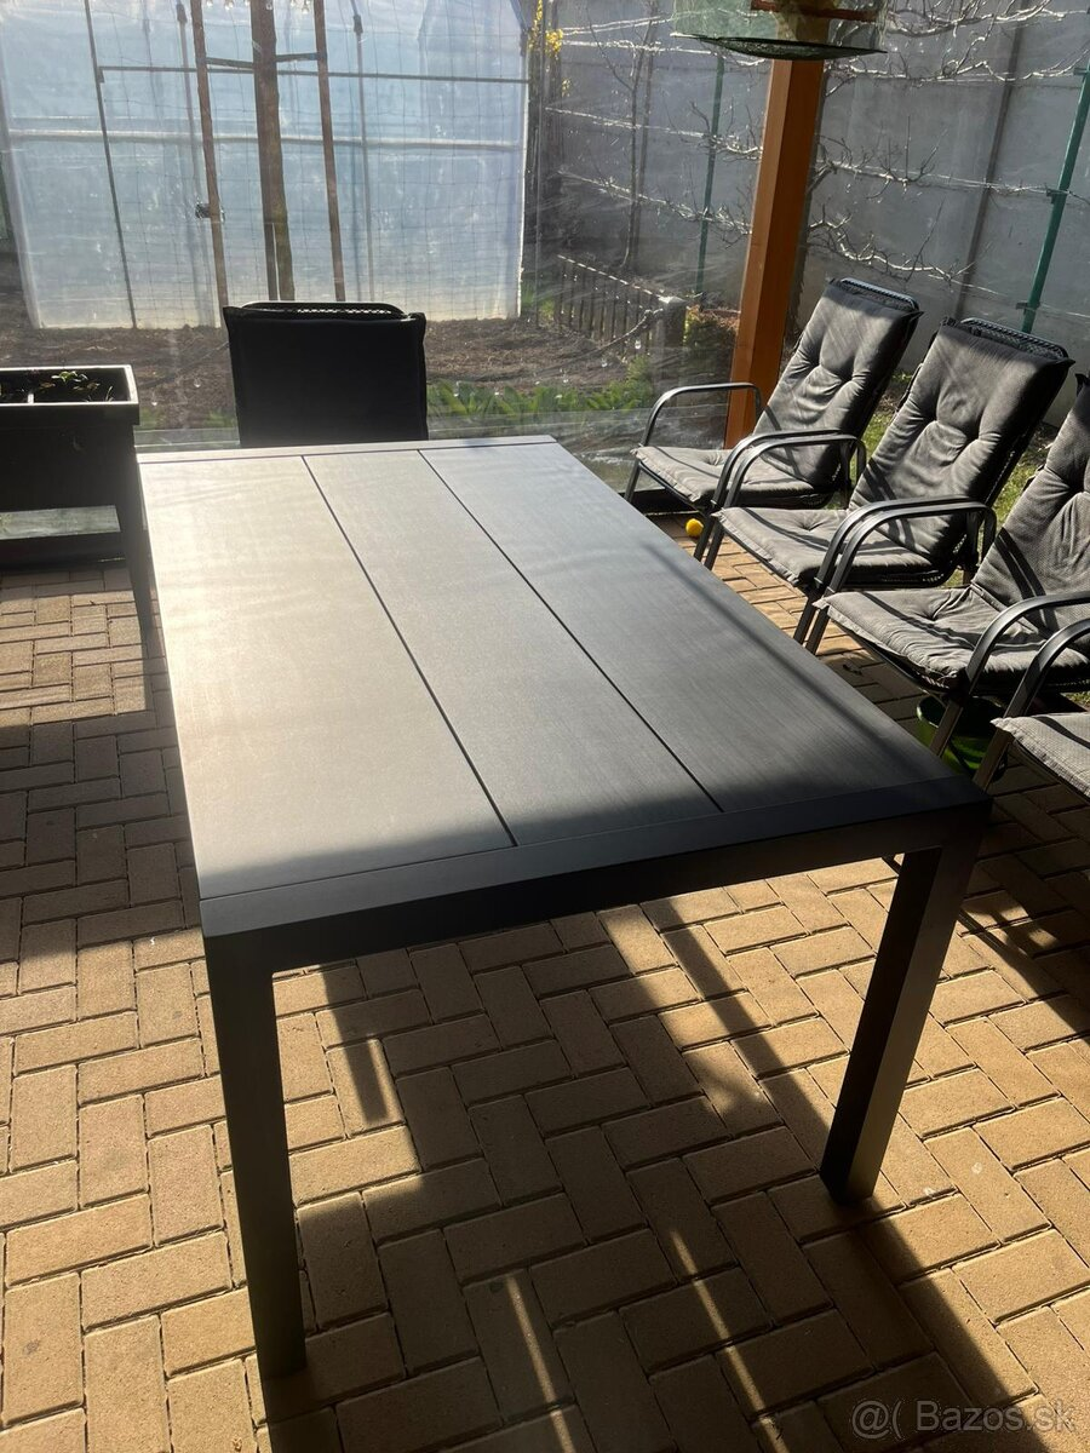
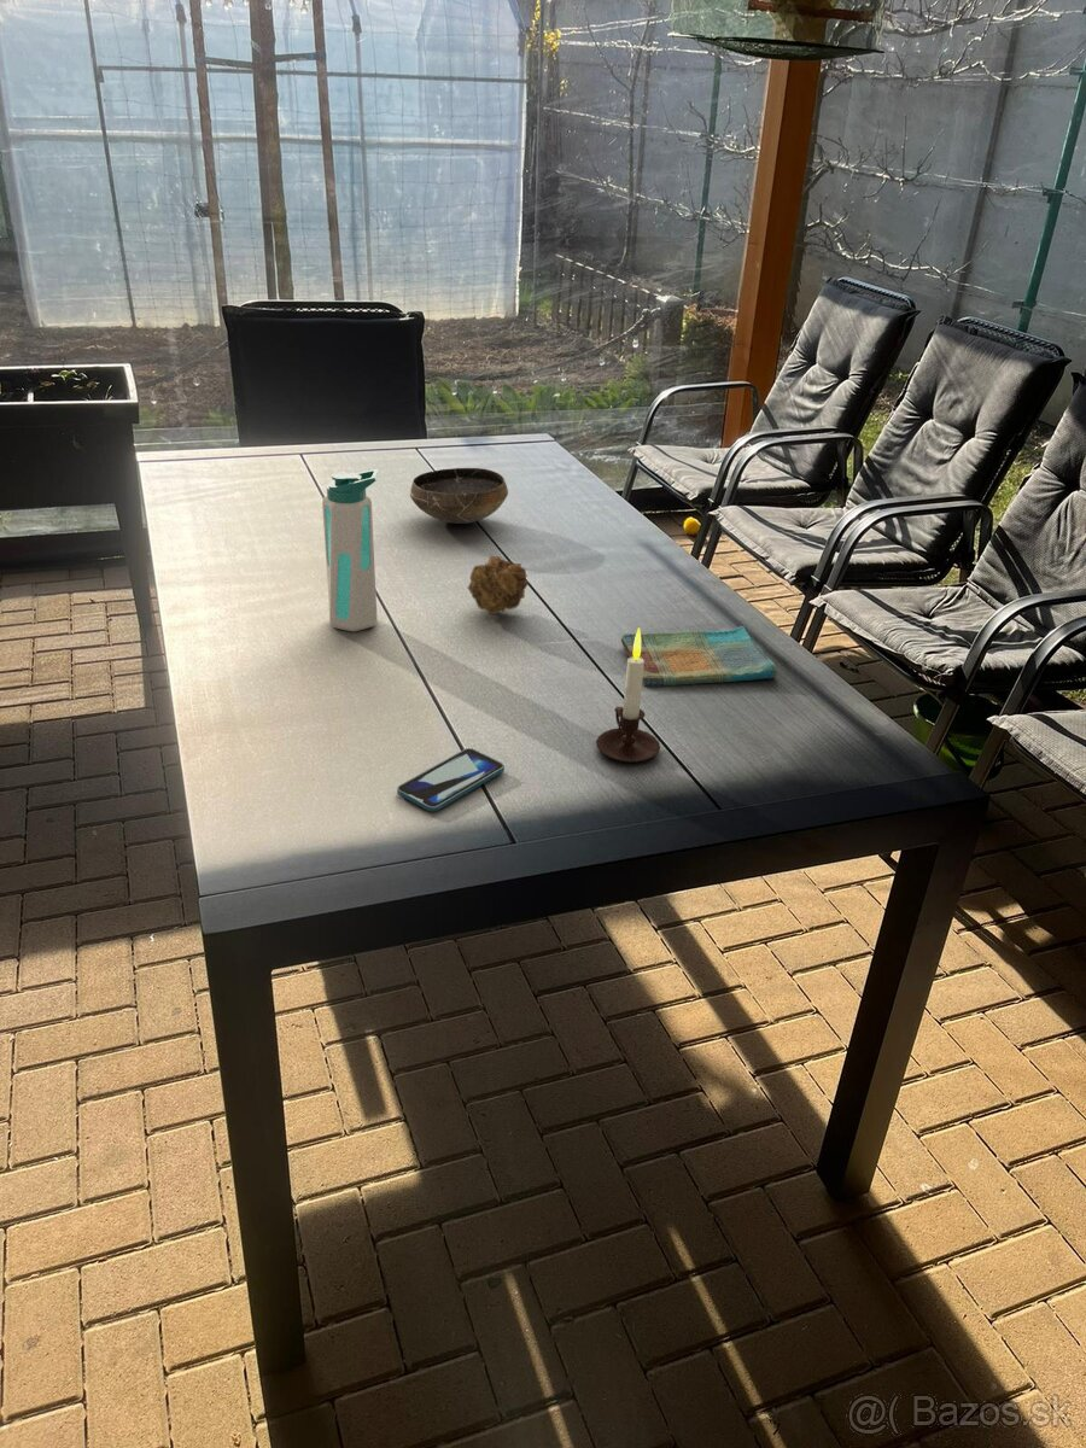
+ flower (496, 585)
+ dish towel (697, 655)
+ candle (631, 687)
+ water bottle (354, 550)
+ bowl (459, 500)
+ smartphone (451, 778)
